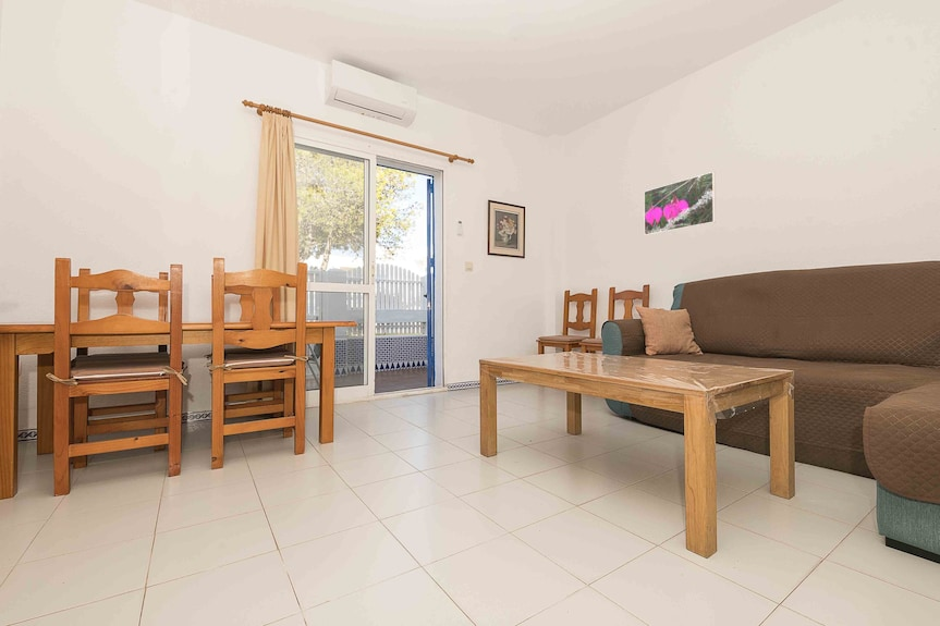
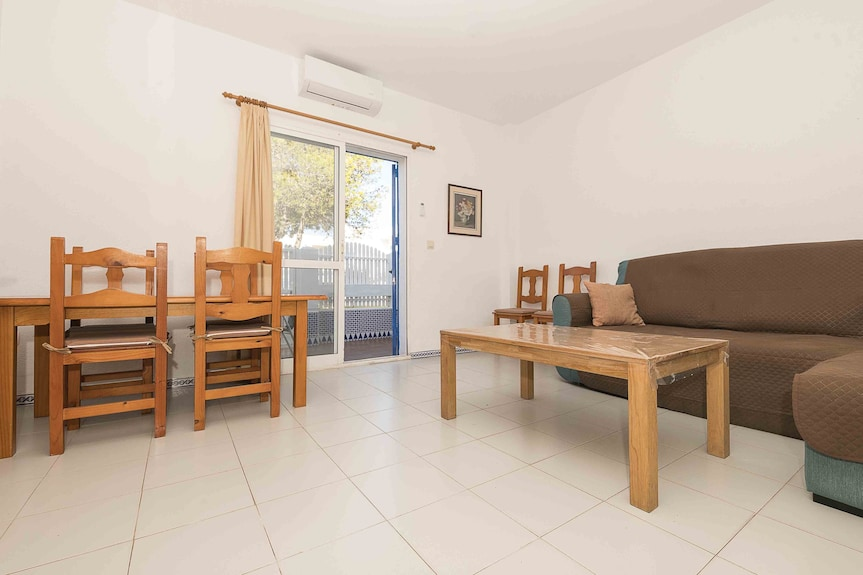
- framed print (676, 206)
